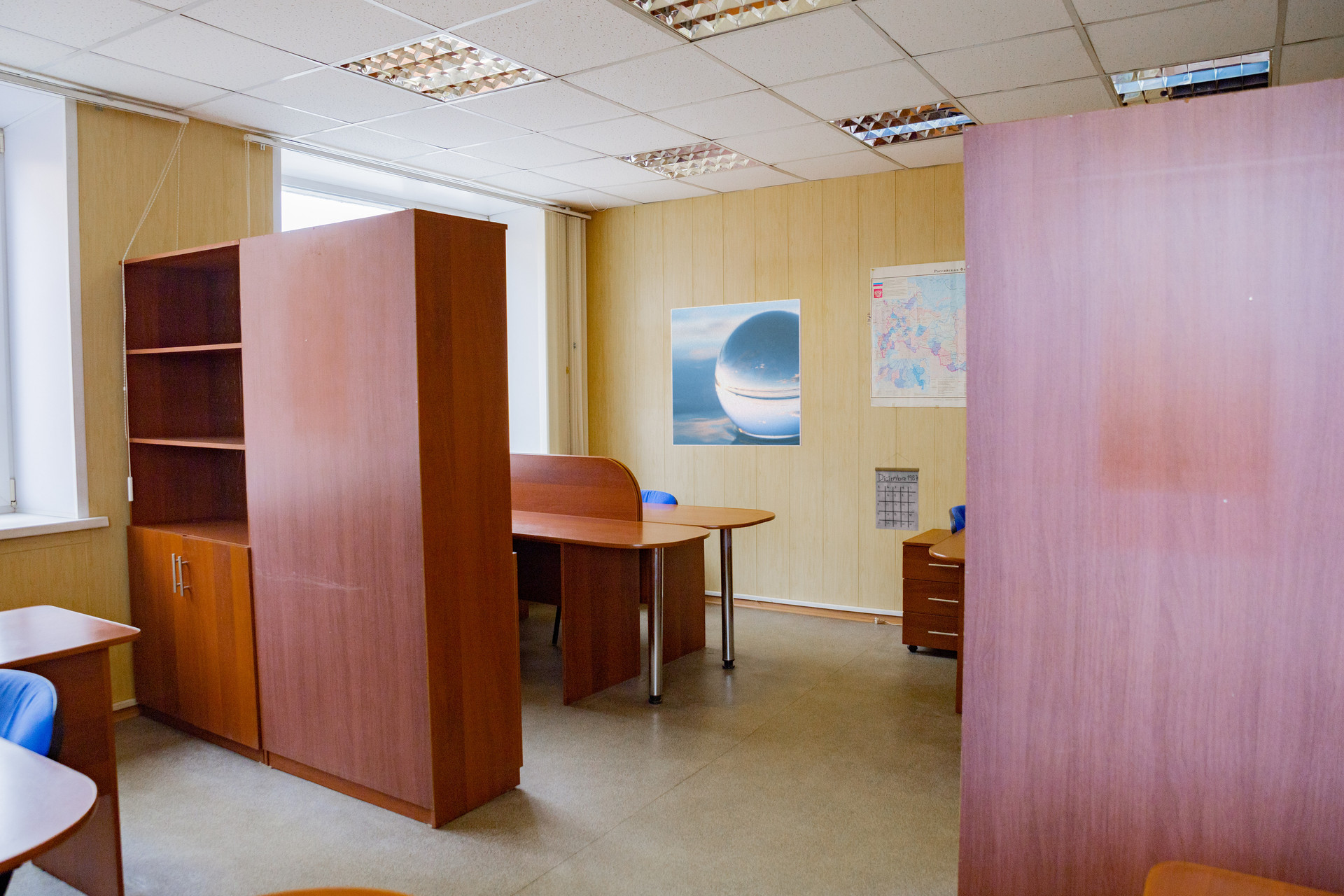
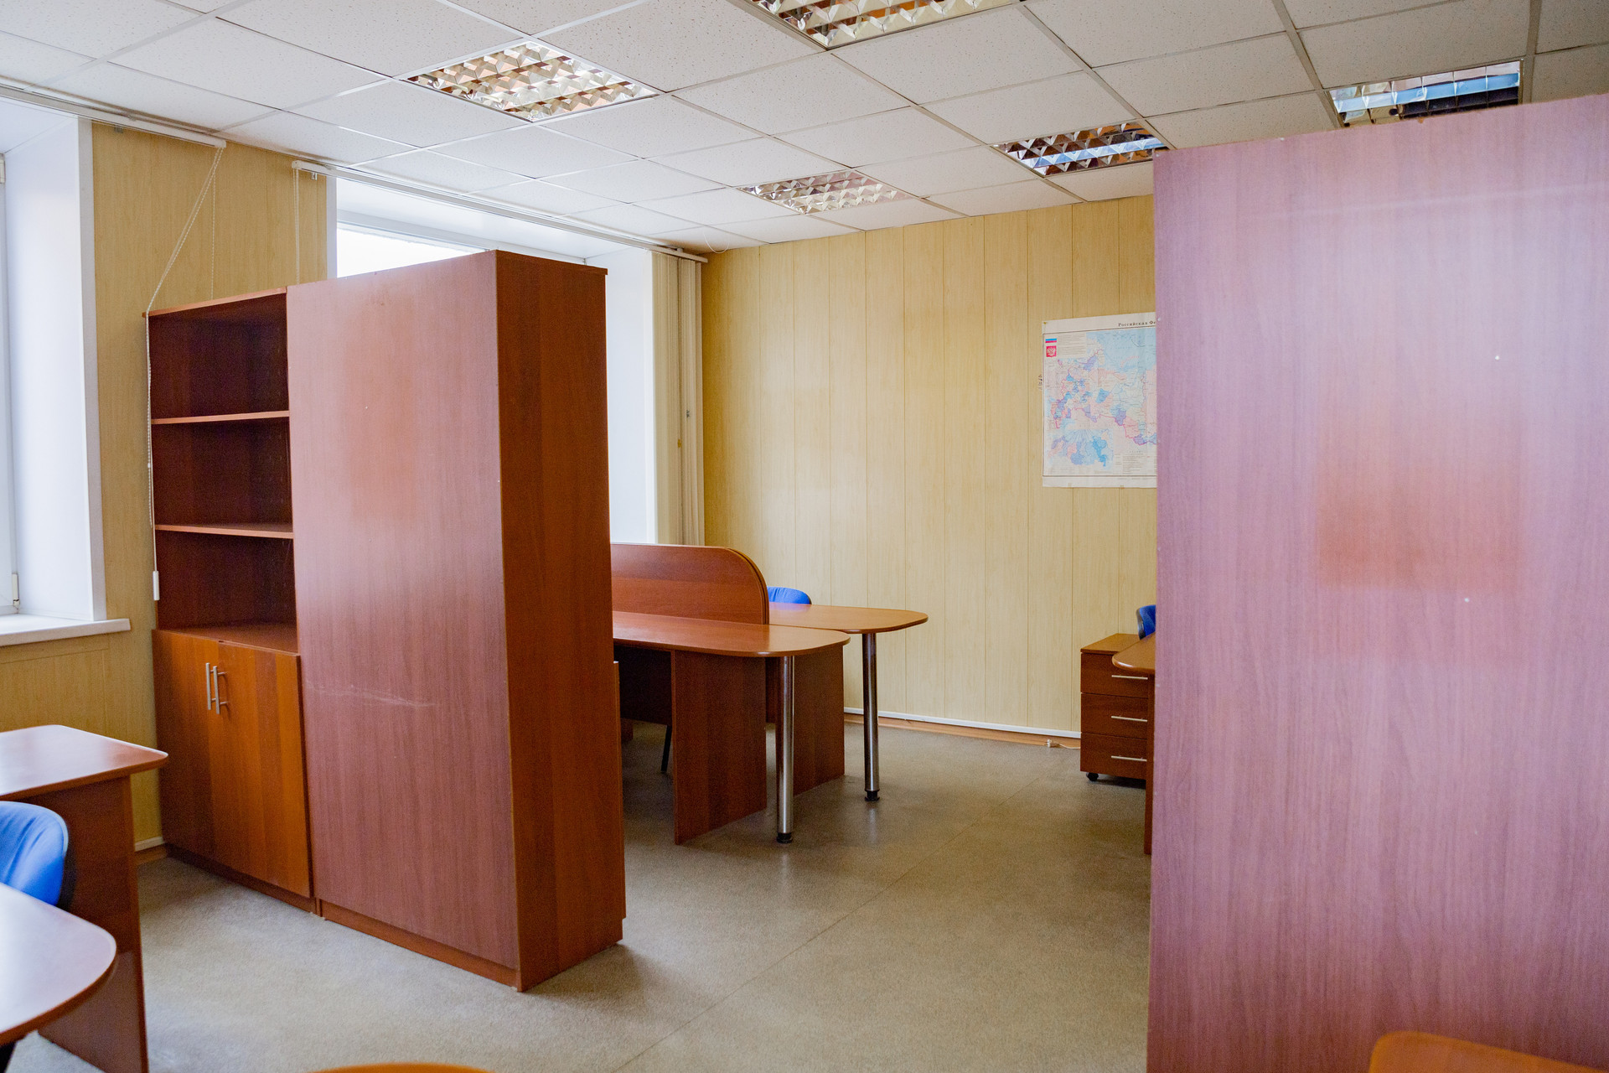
- calendar (897, 491)
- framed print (734, 374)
